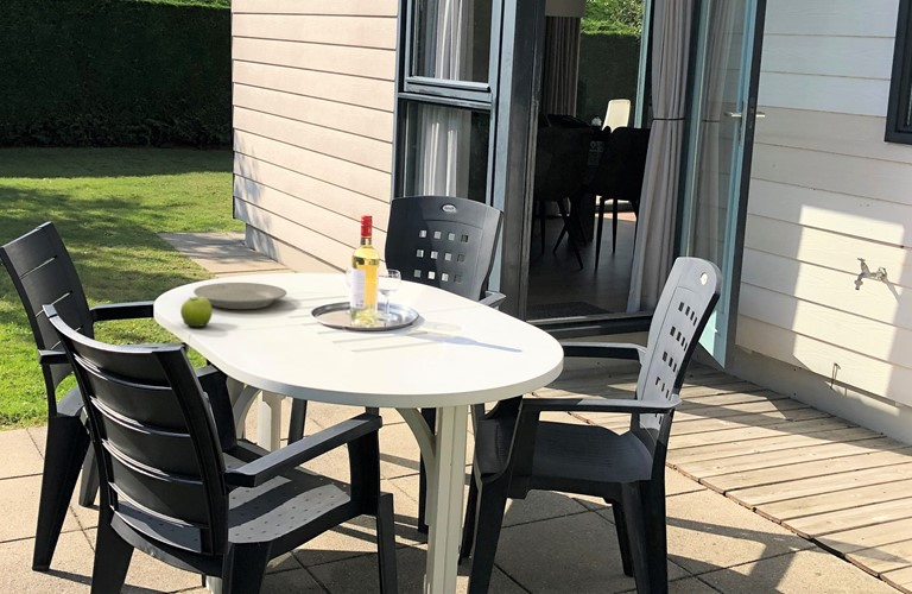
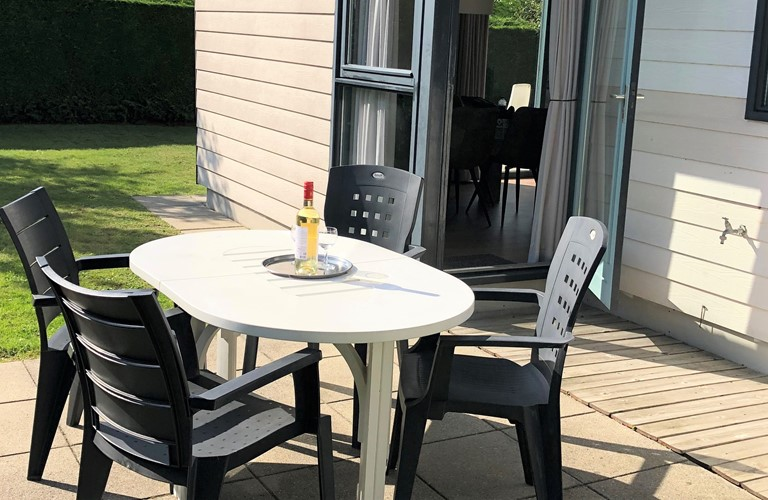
- plate (240, 297)
- fruit (196, 311)
